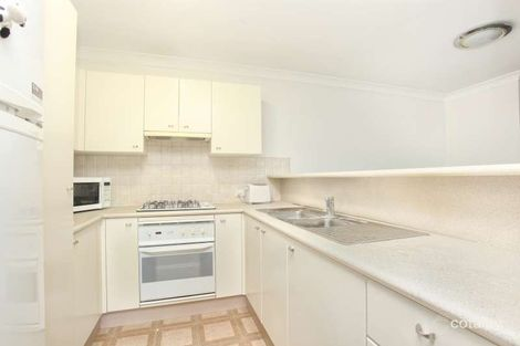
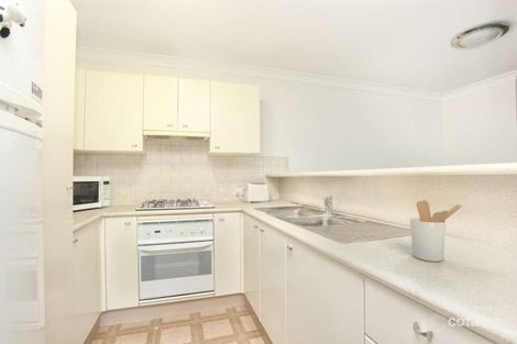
+ utensil holder (436, 230)
